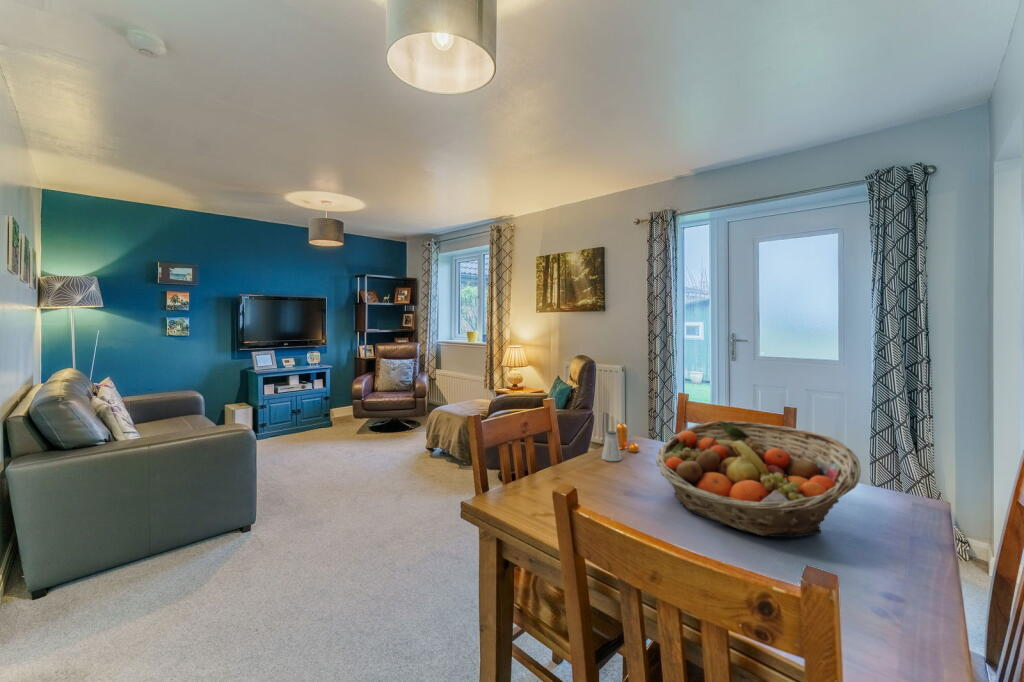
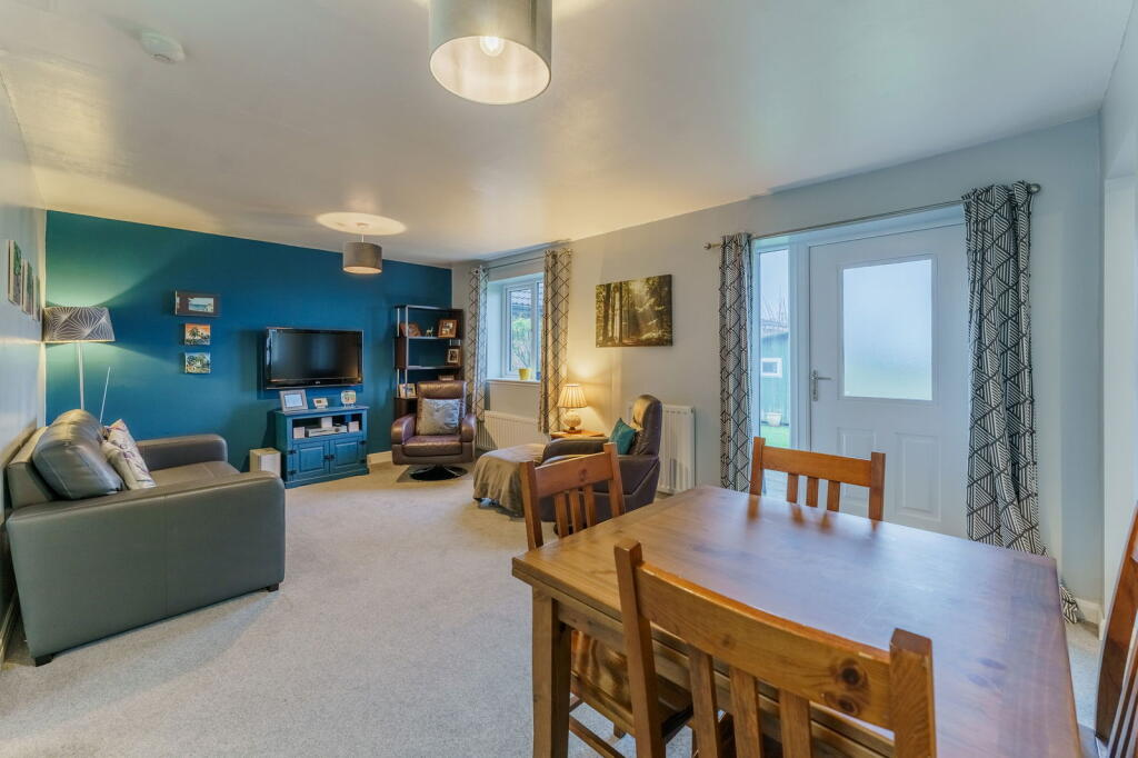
- saltshaker (611, 445)
- pepper shaker (626, 437)
- fruit basket (746, 471)
